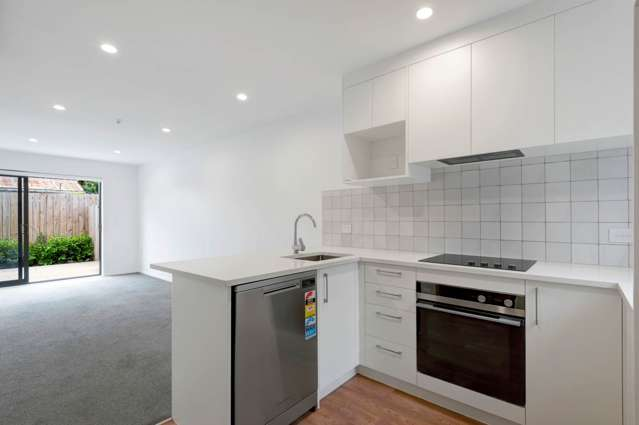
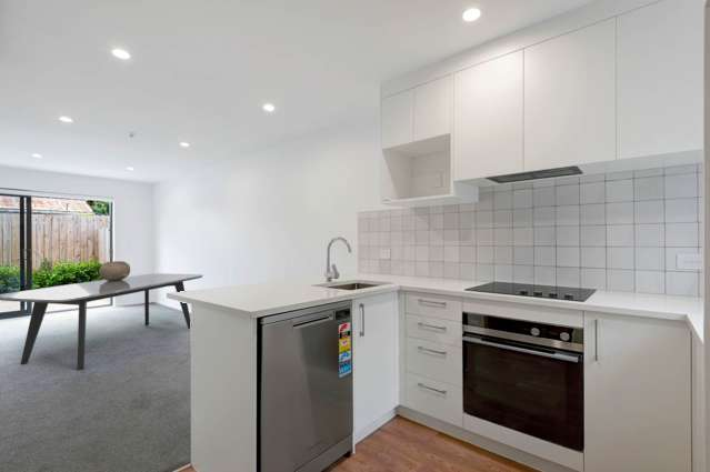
+ ceramic pot (114, 270)
+ dining table (118, 295)
